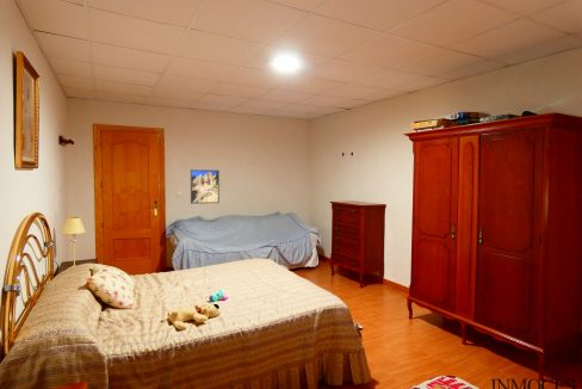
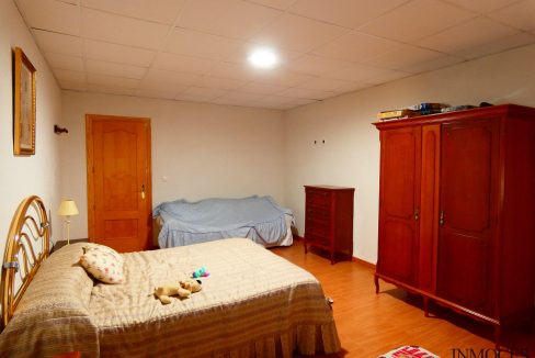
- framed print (204, 186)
